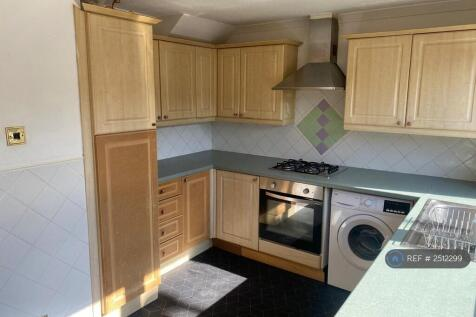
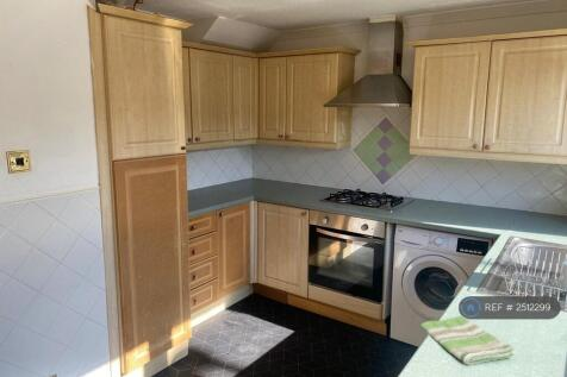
+ dish towel (463, 337)
